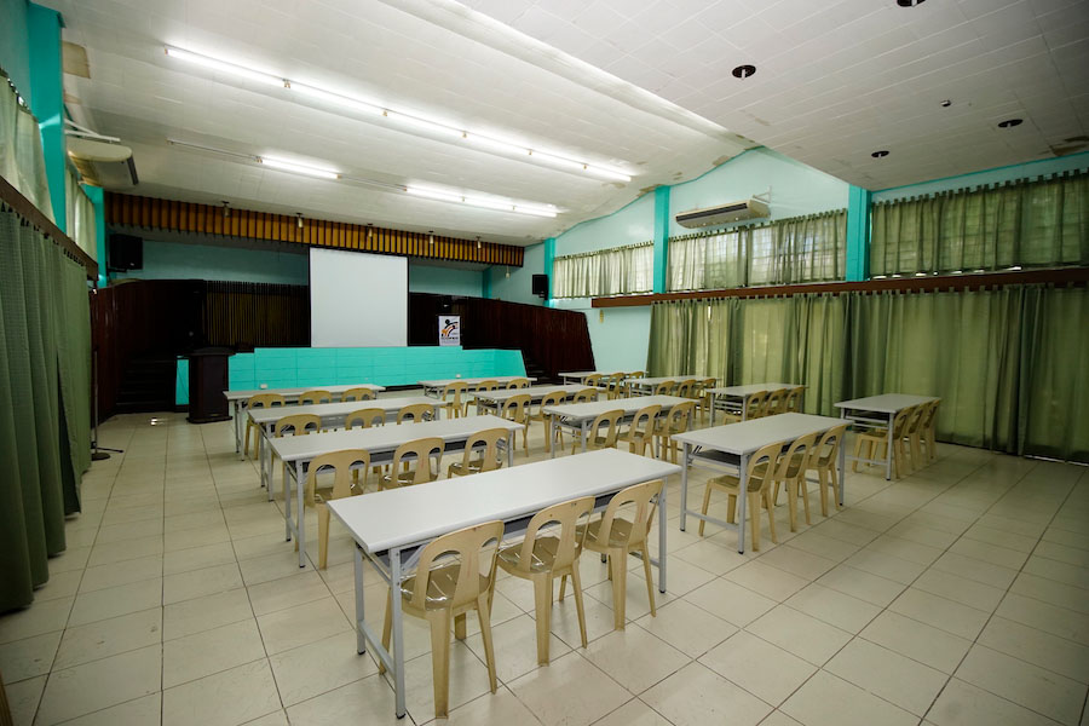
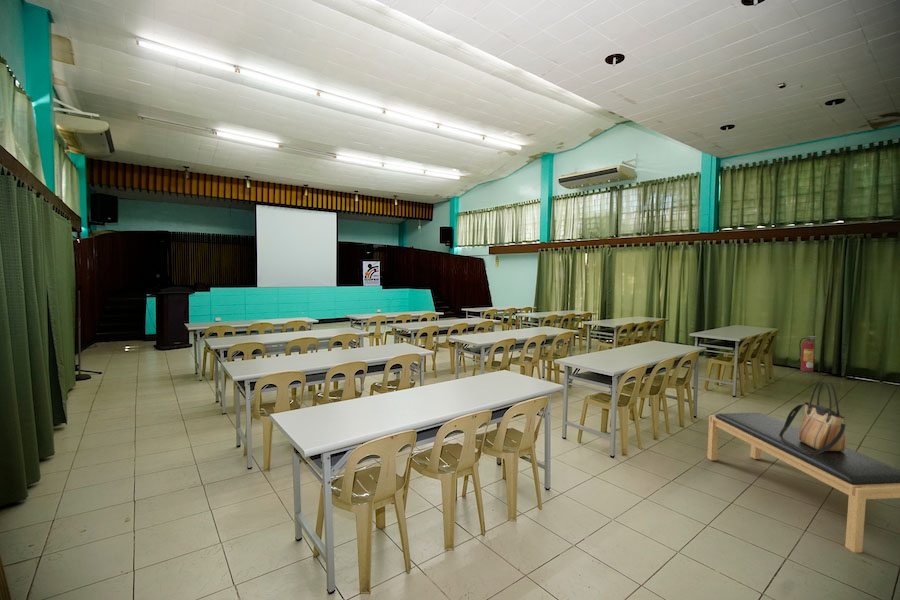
+ bench (796, 466)
+ tote bag (812, 413)
+ fire extinguisher (807, 353)
